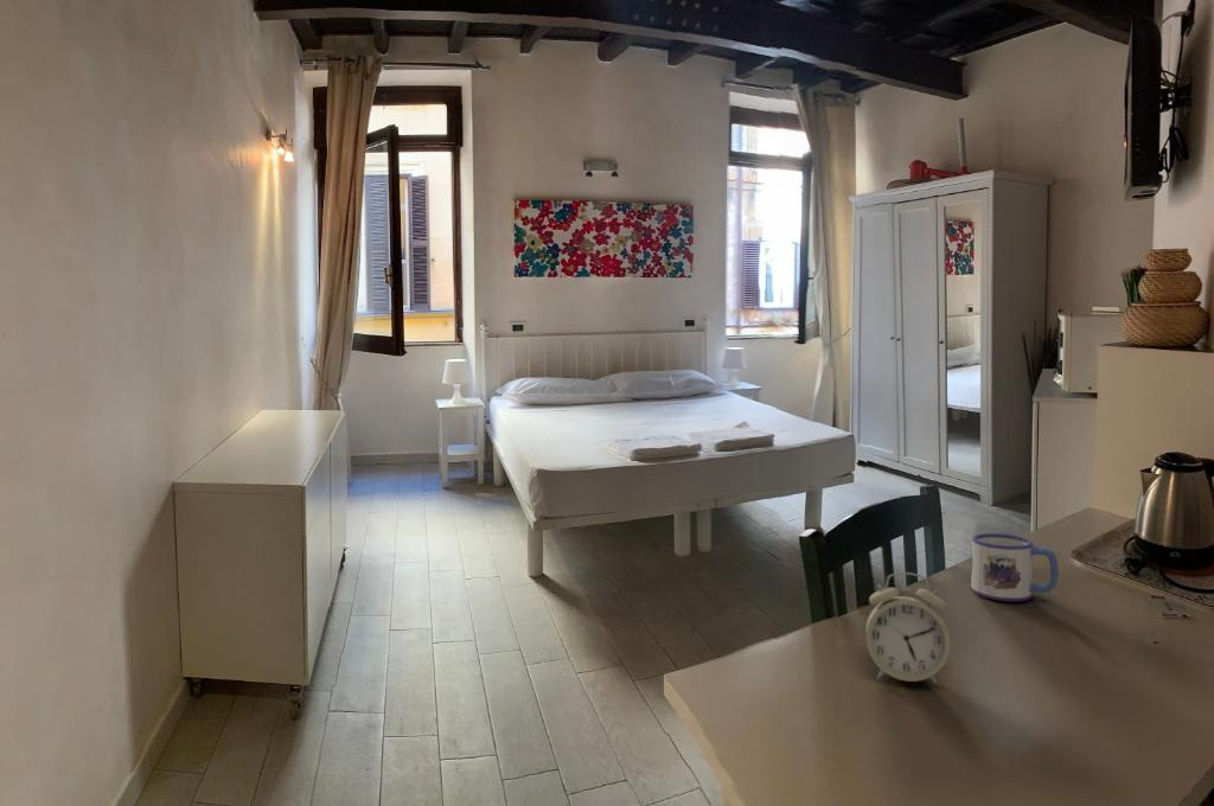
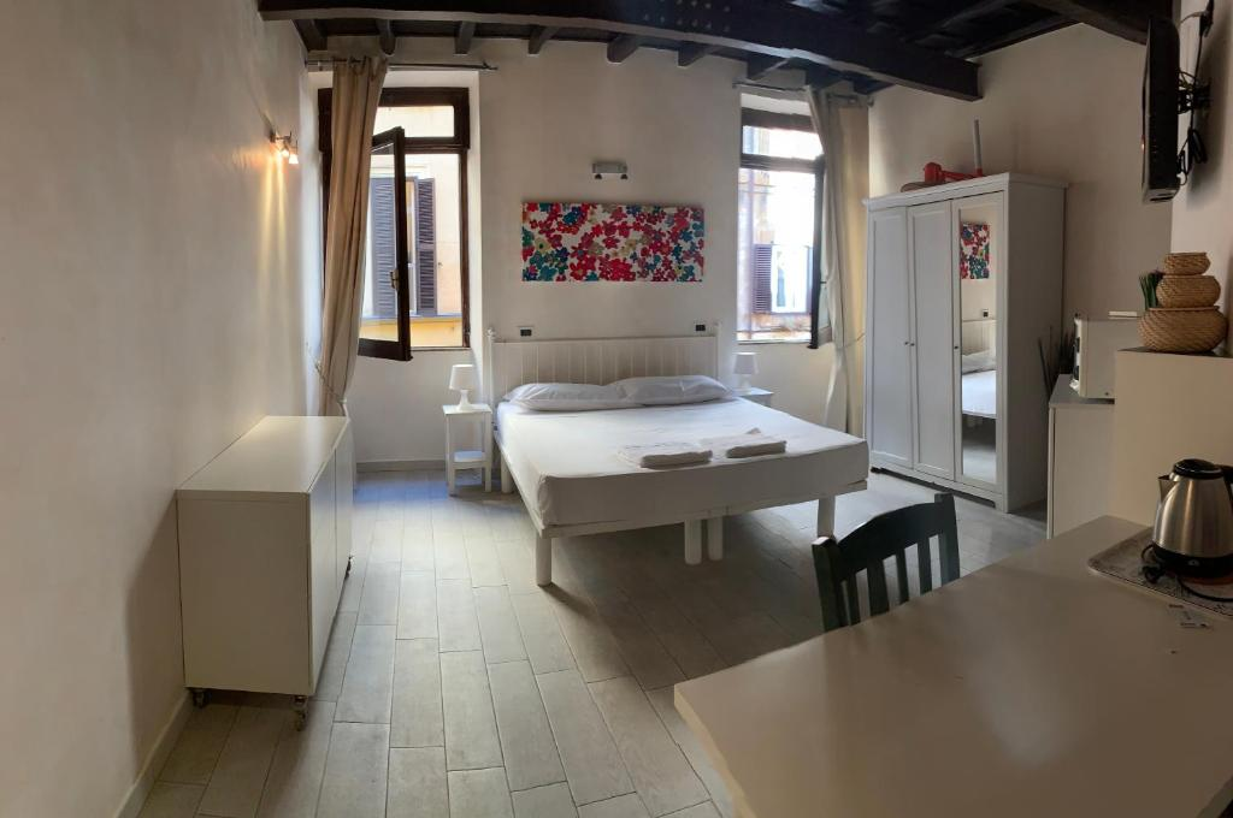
- mug (1014, 568)
- alarm clock (906, 626)
